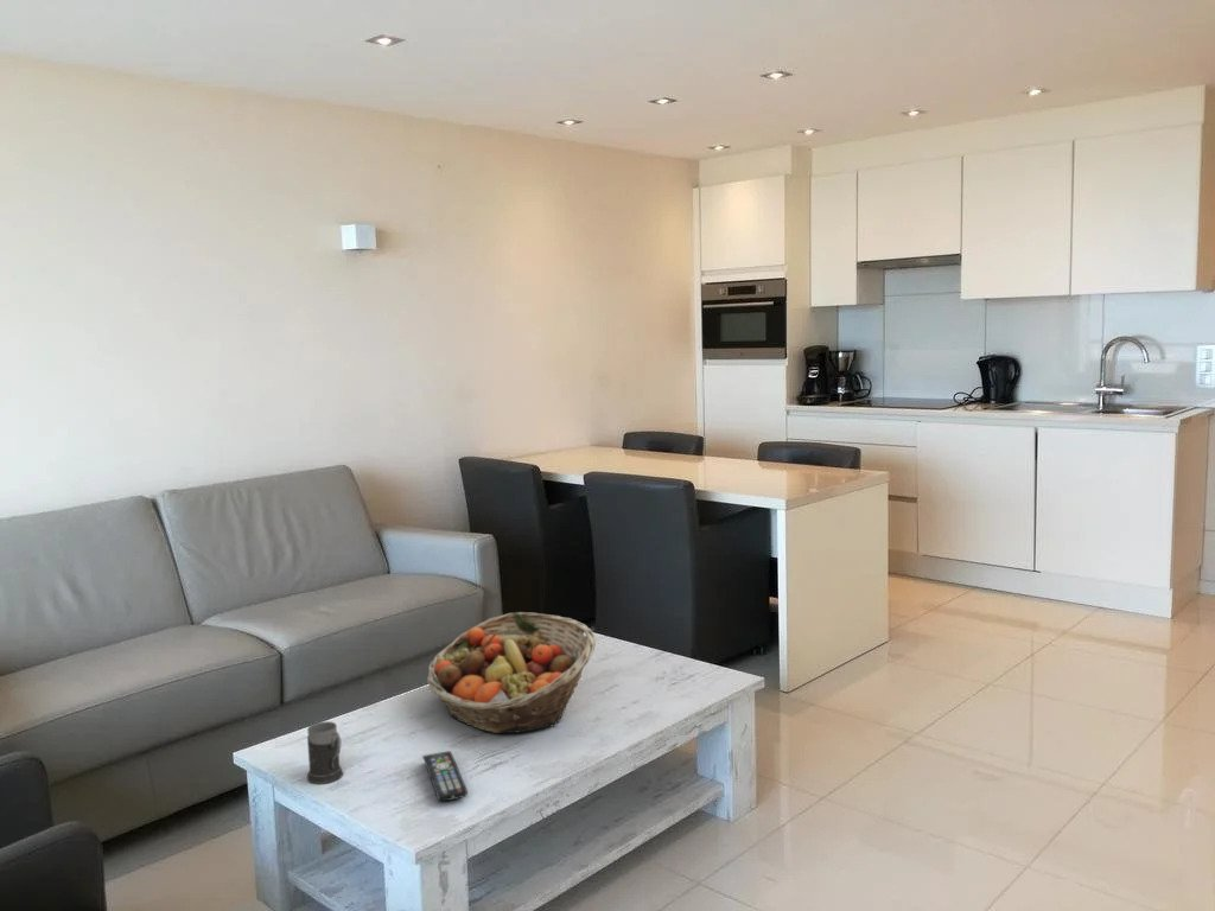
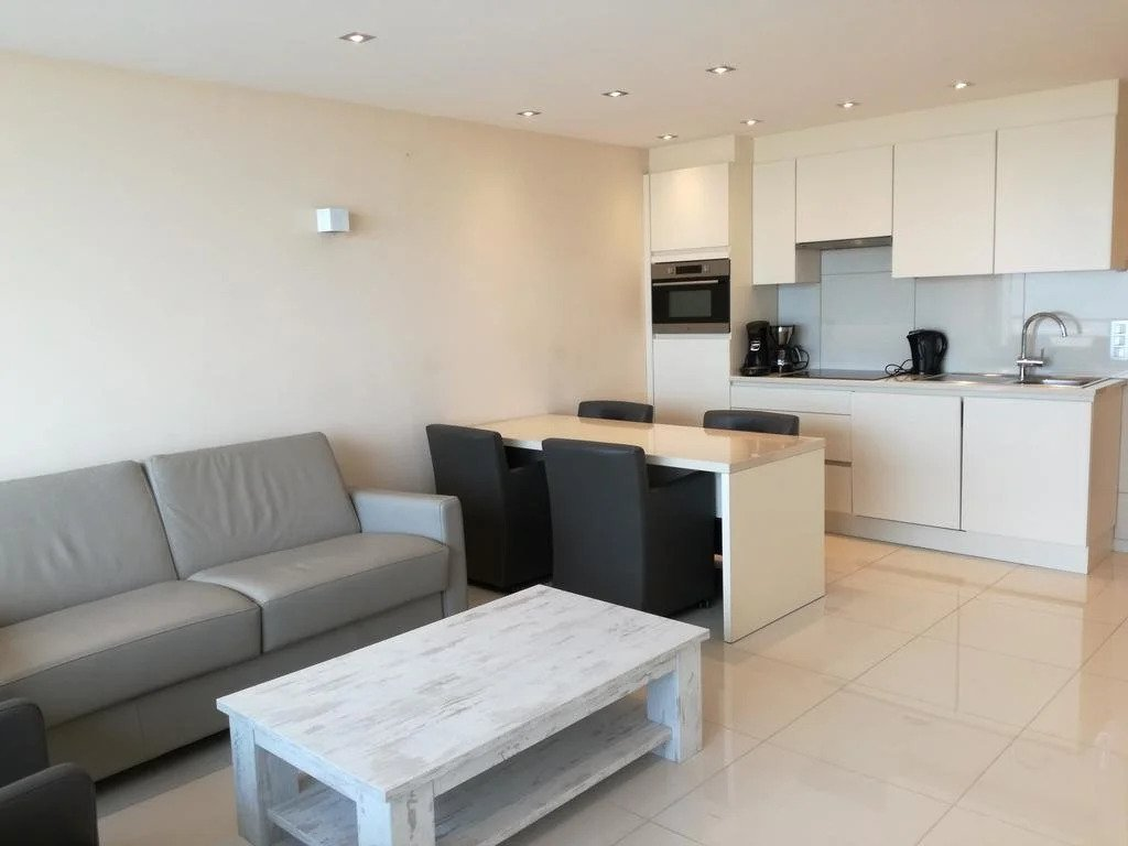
- mug (327, 752)
- remote control (444, 773)
- fruit basket (511, 669)
